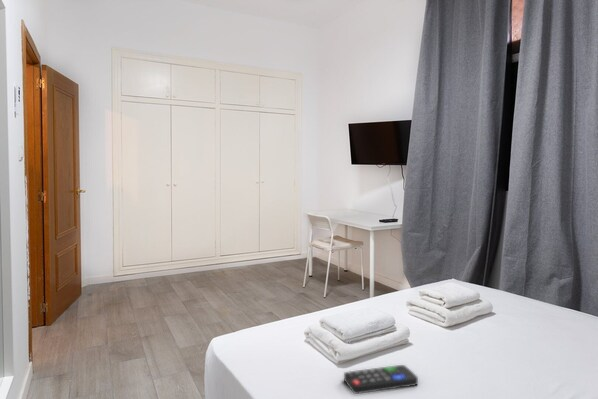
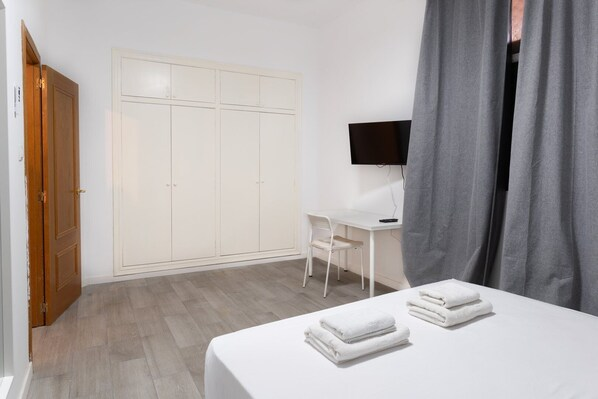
- remote control (380, 378)
